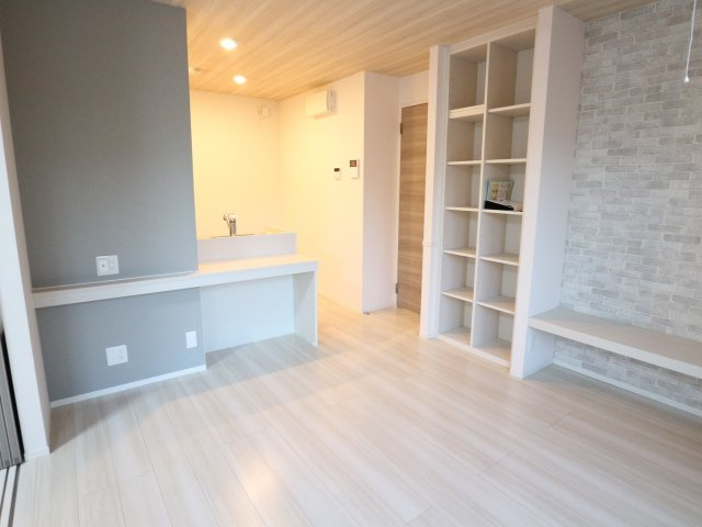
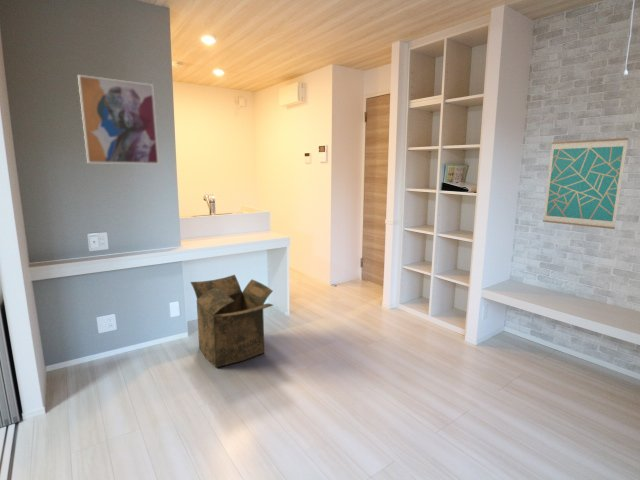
+ cardboard box (235, 319)
+ wall art (581, 183)
+ wall art (121, 122)
